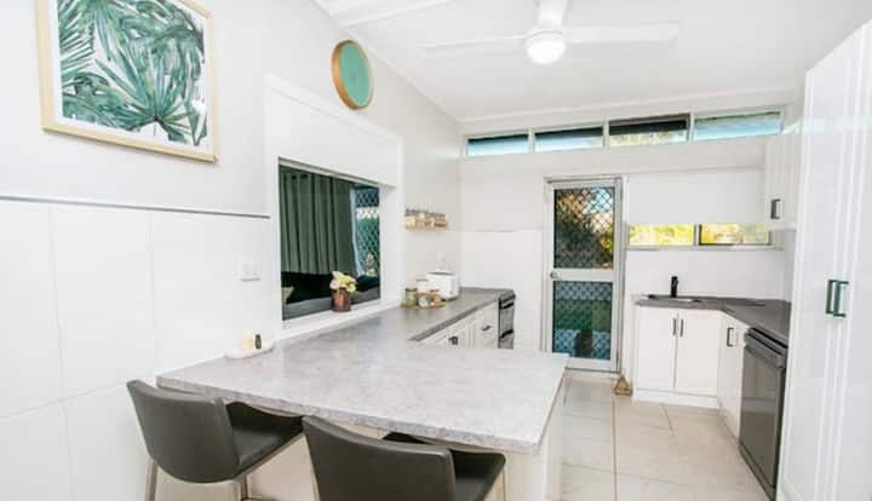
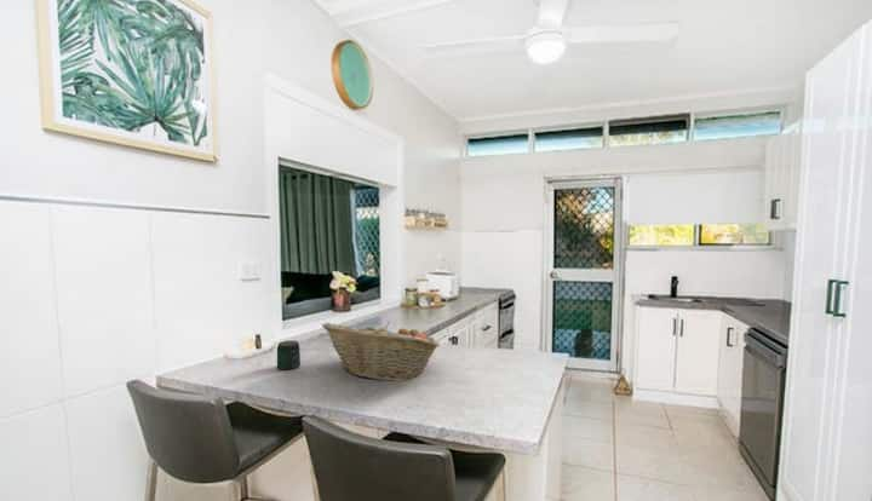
+ jar (288, 355)
+ fruit basket (380, 344)
